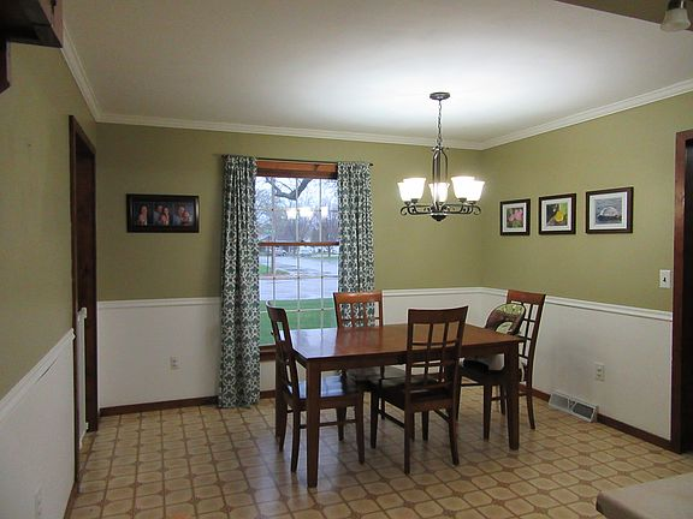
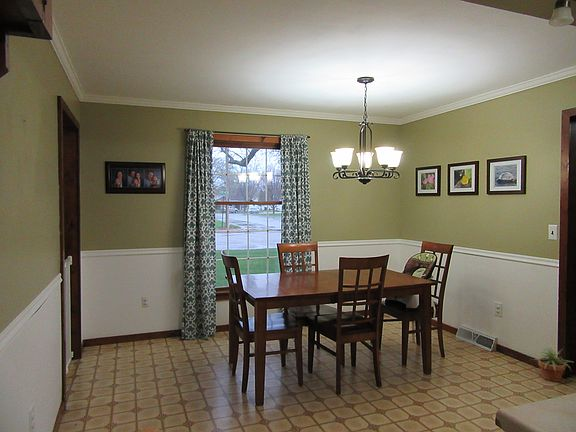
+ potted plant (551, 363)
